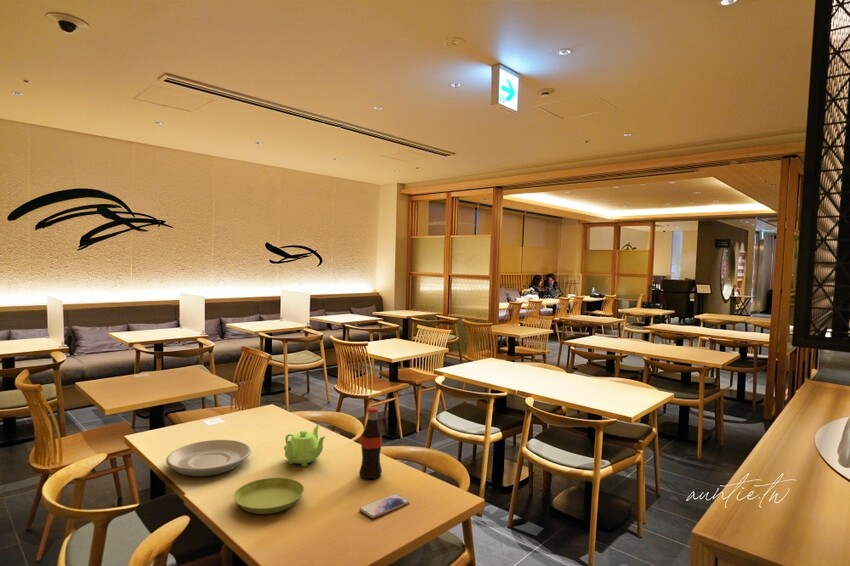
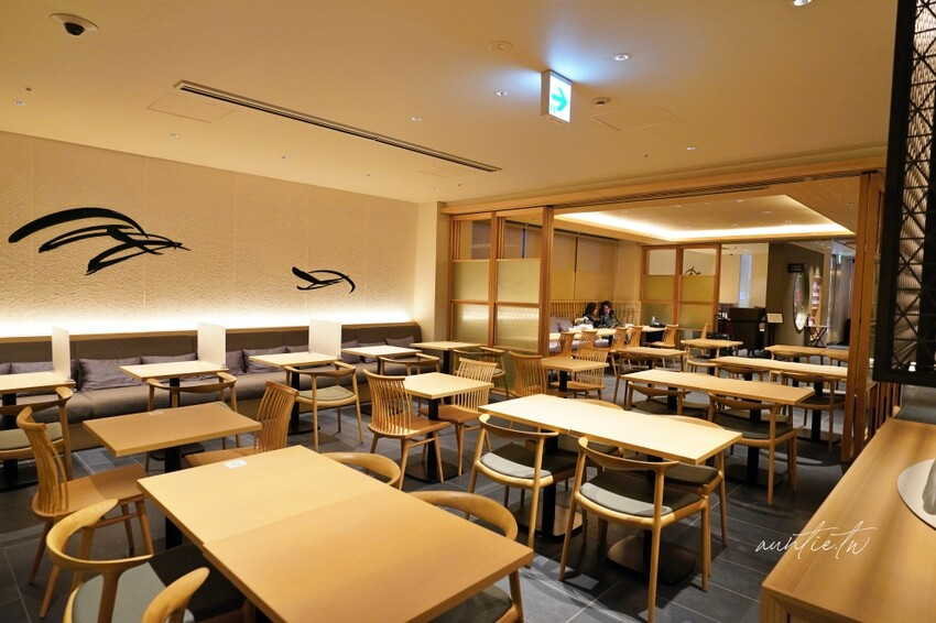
- teapot (304, 446)
- smartphone (384, 505)
- plate (209, 459)
- bottle (371, 441)
- saucer (269, 496)
